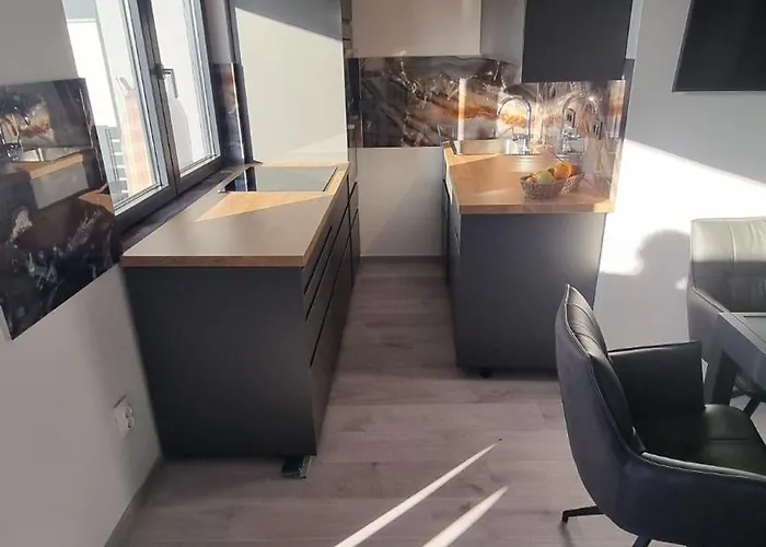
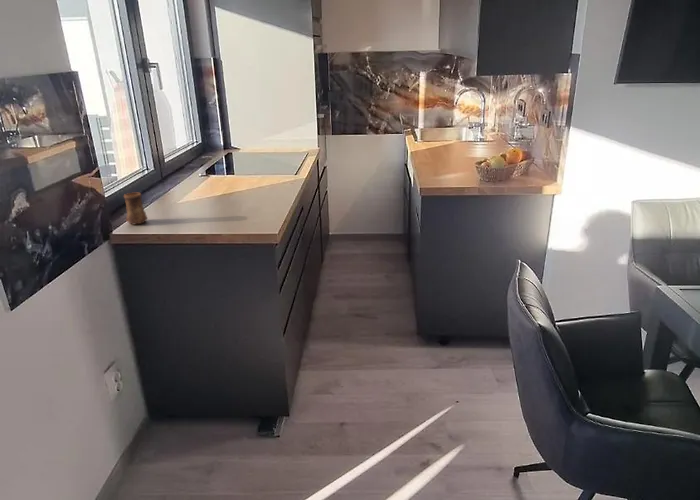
+ cup (135, 208)
